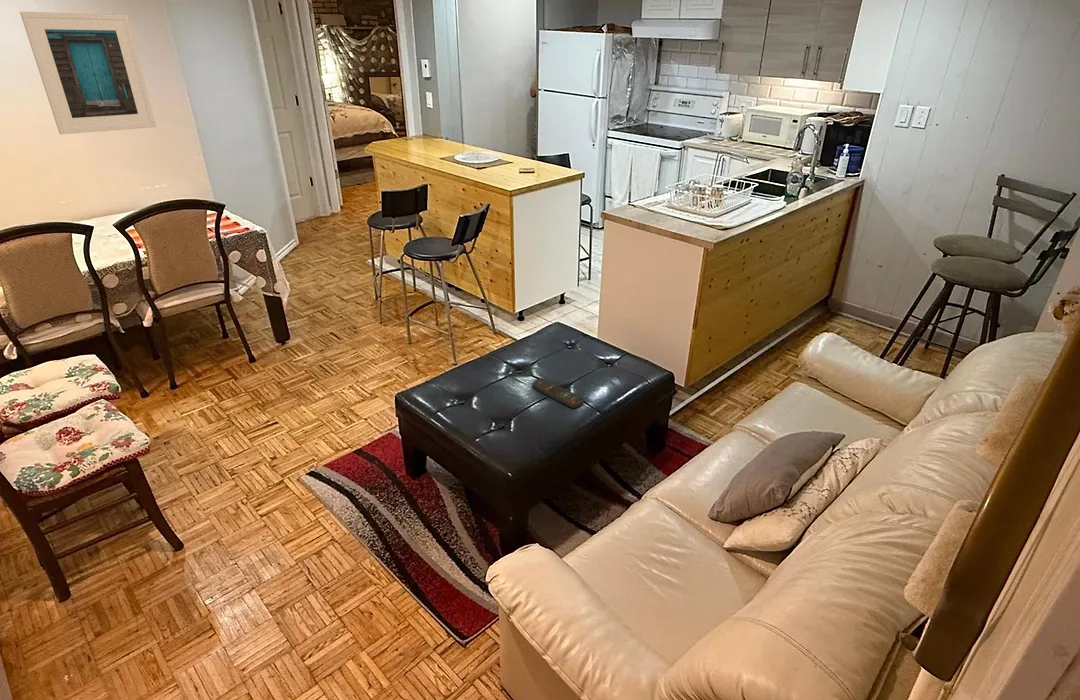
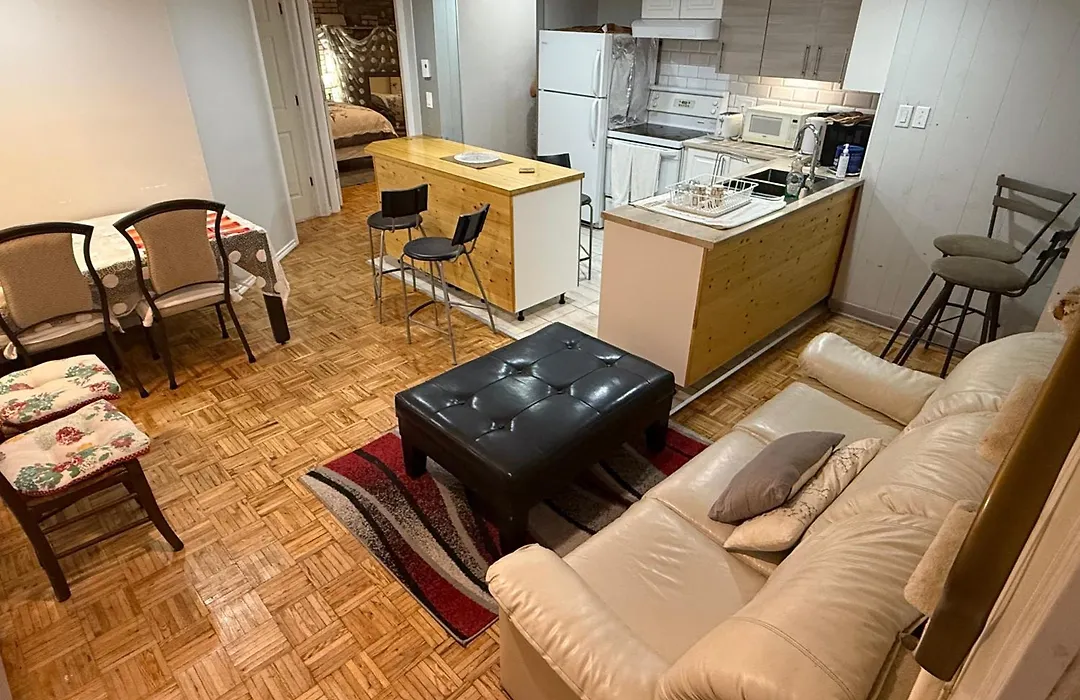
- remote control (557, 392)
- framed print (93, 74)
